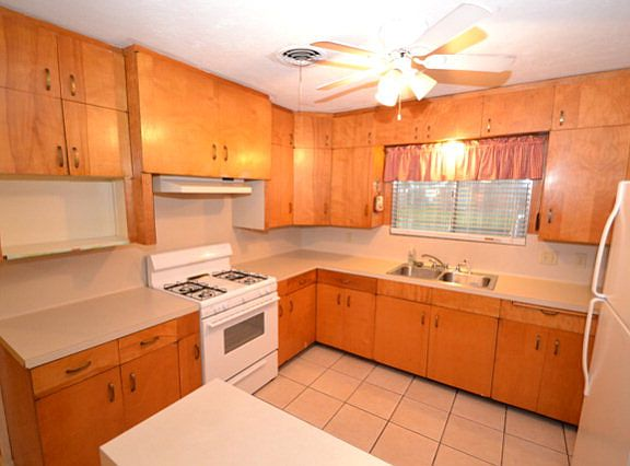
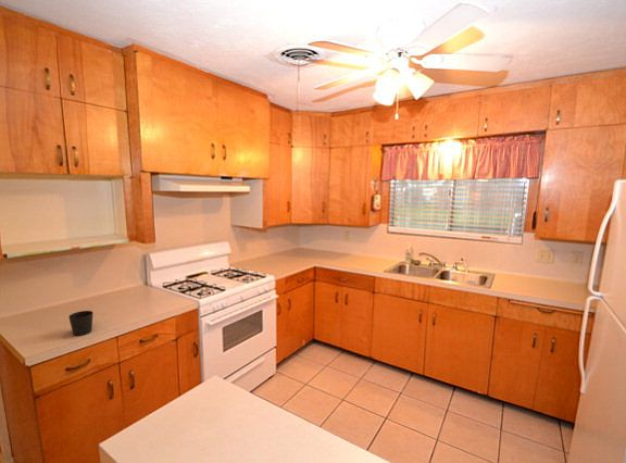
+ cup (79, 323)
